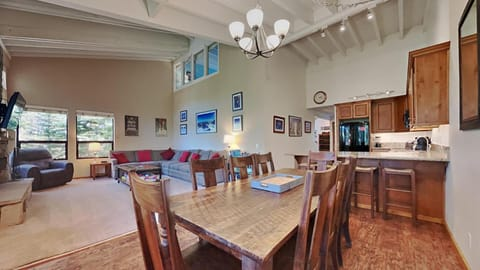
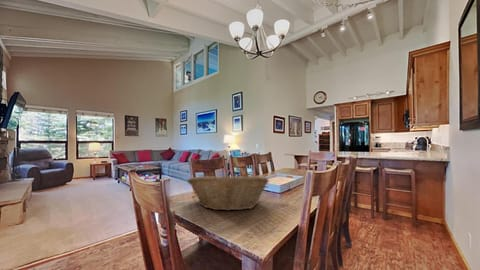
+ fruit basket (228, 187)
